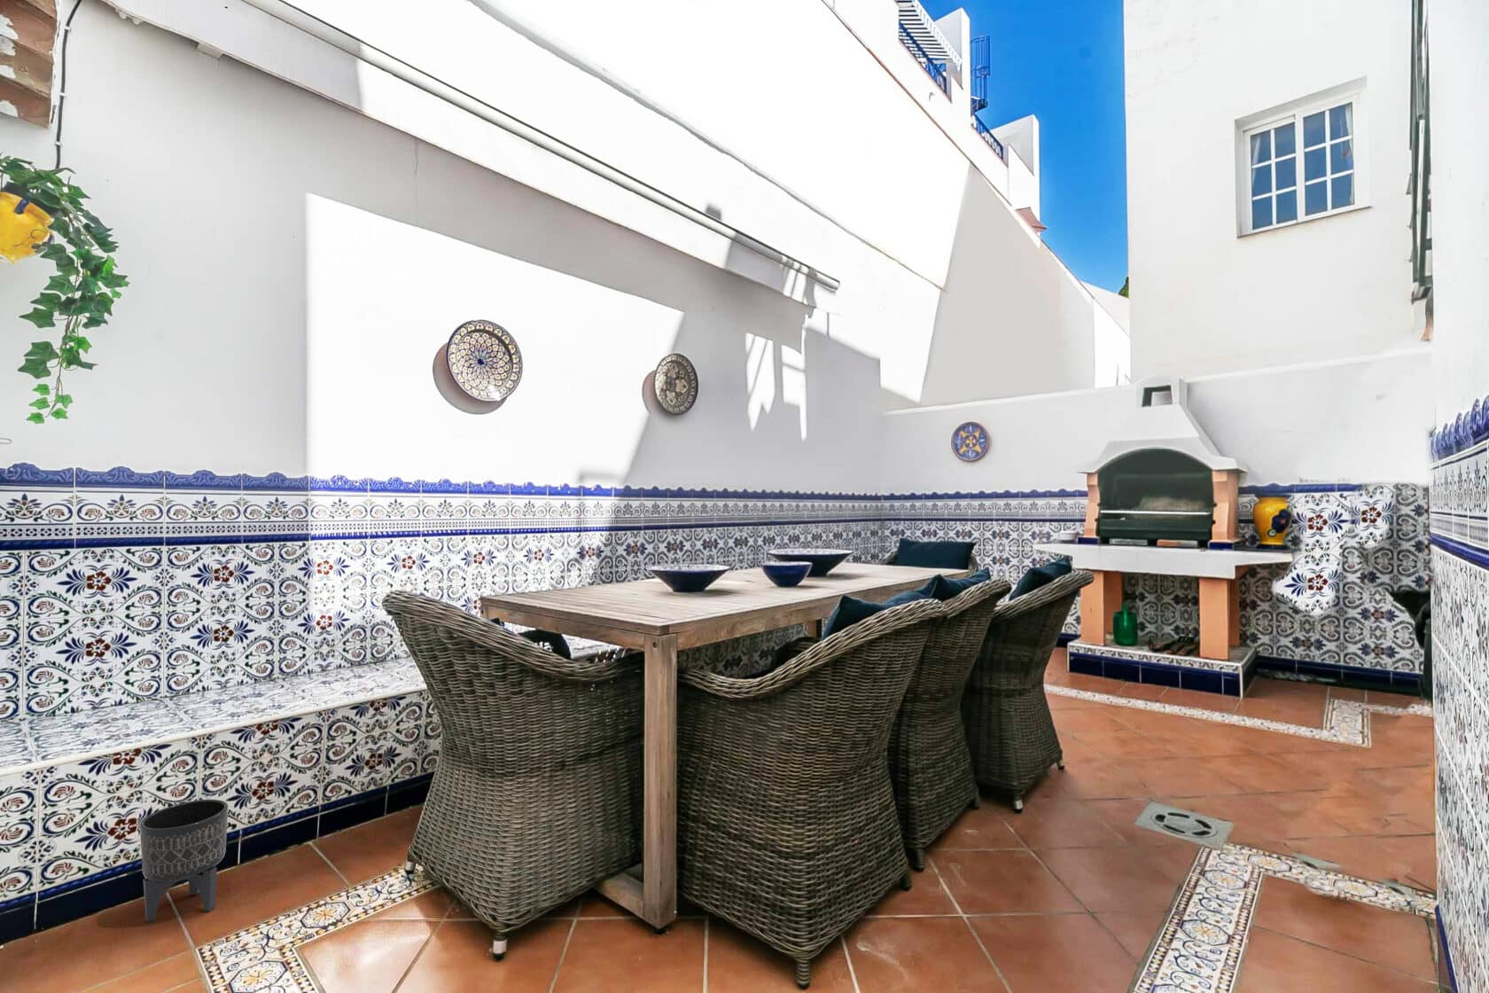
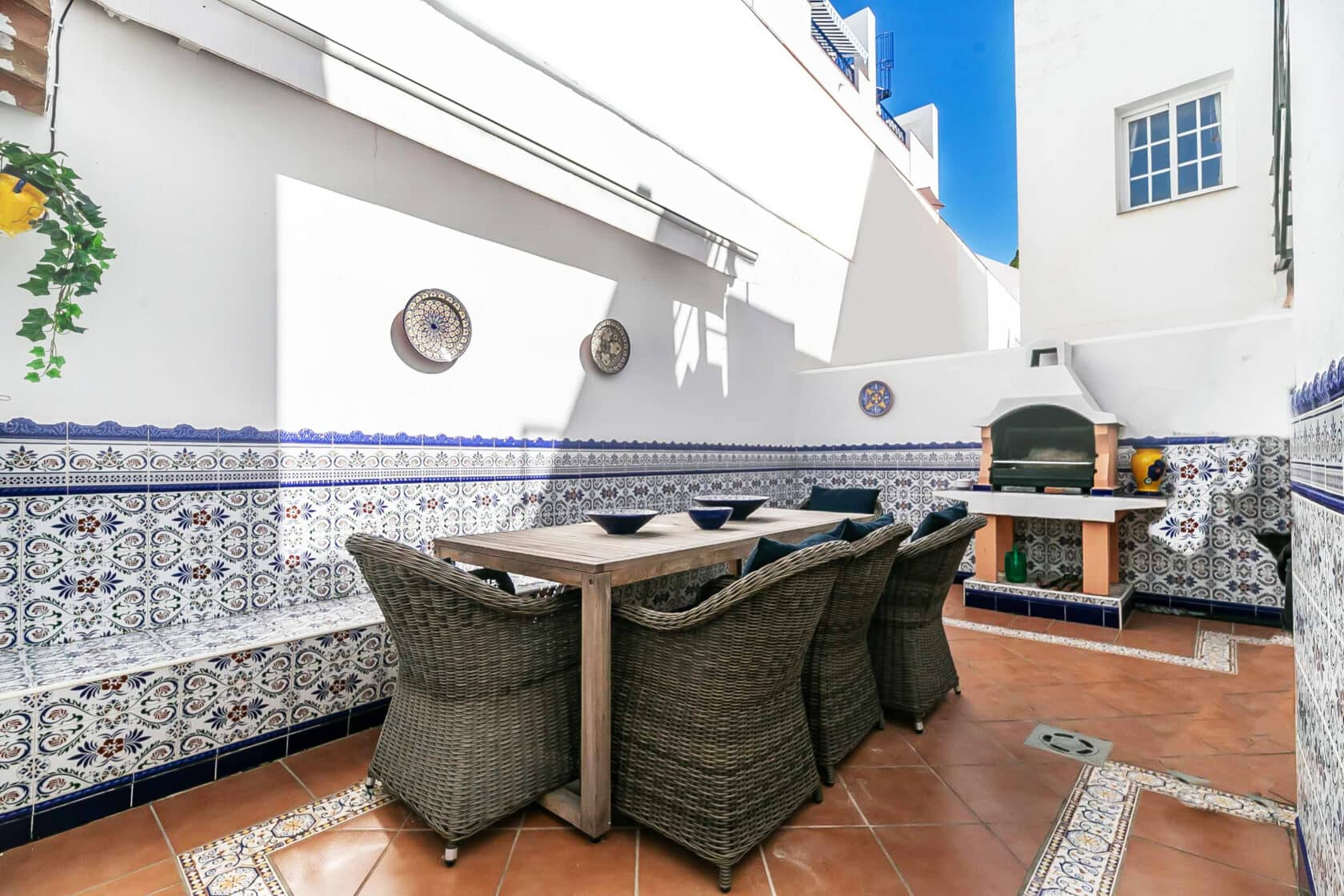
- planter (185, 860)
